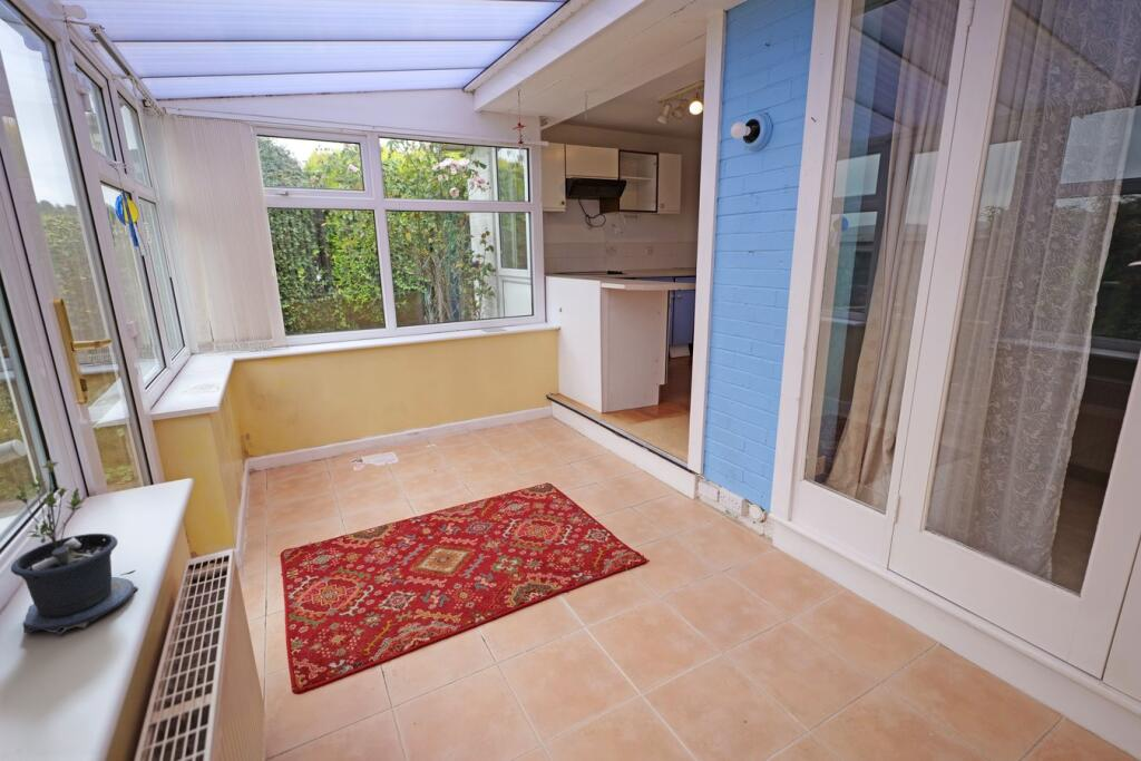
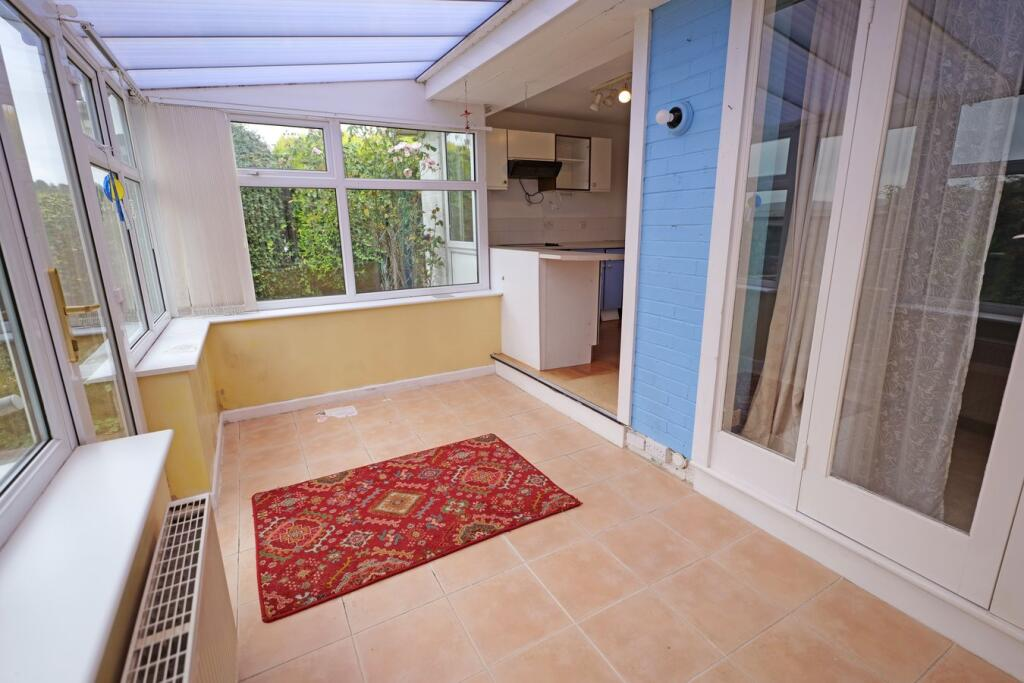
- potted plant (68, 537)
